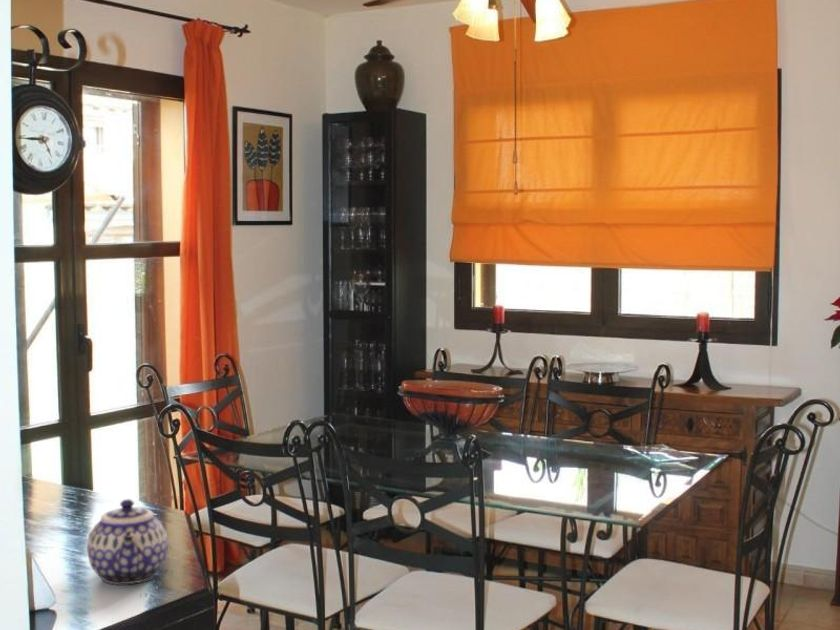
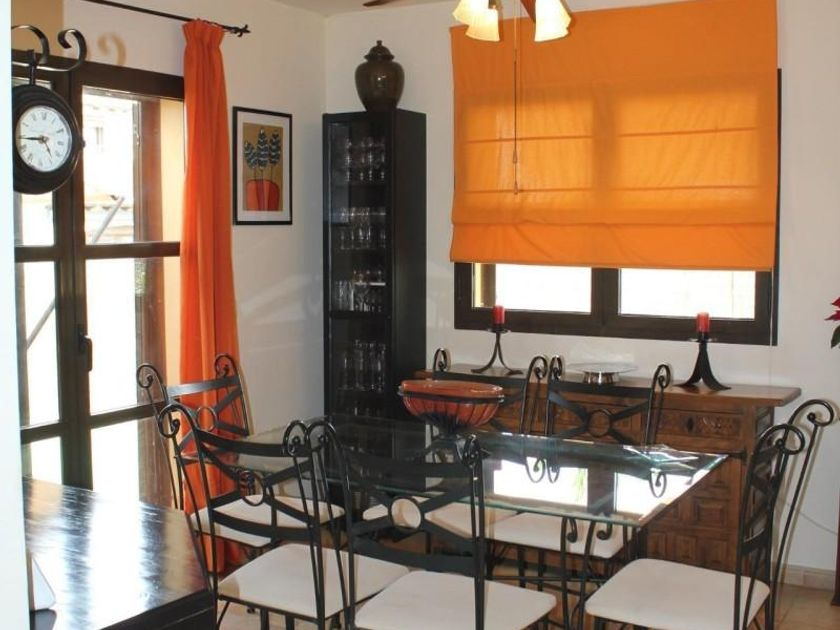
- teapot (127, 538)
